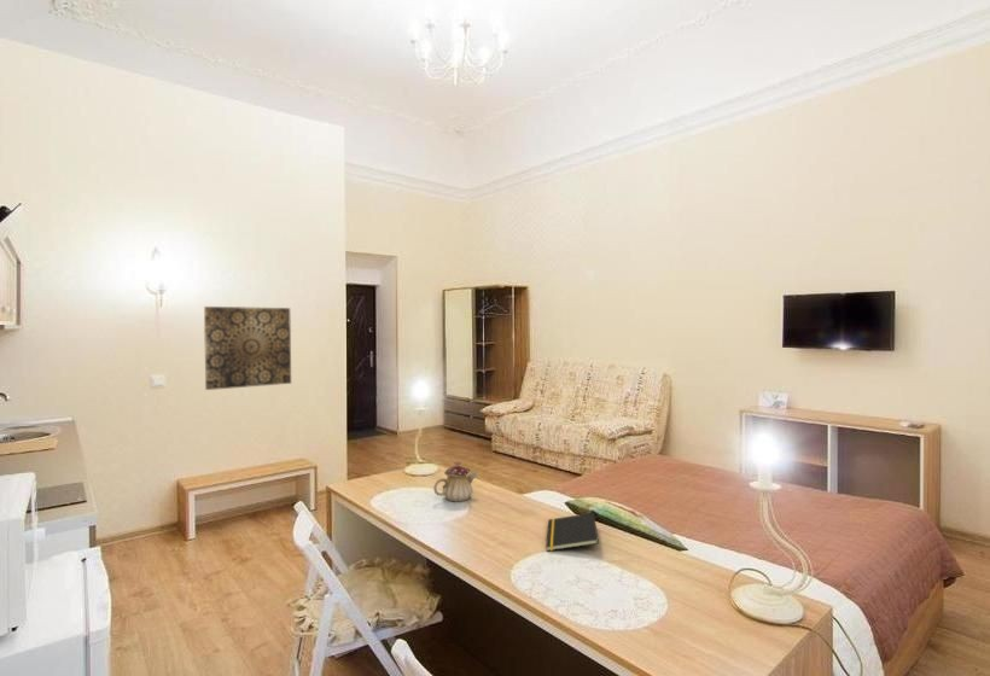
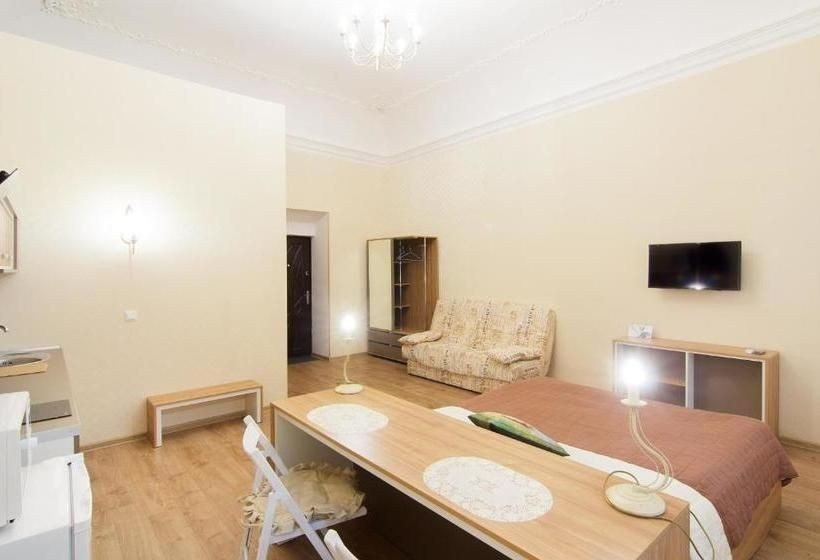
- notepad (571, 530)
- wall art (249, 346)
- teapot (455, 479)
